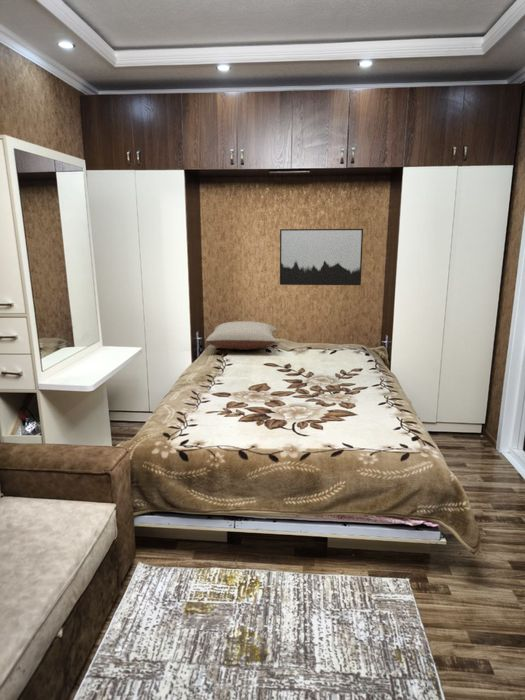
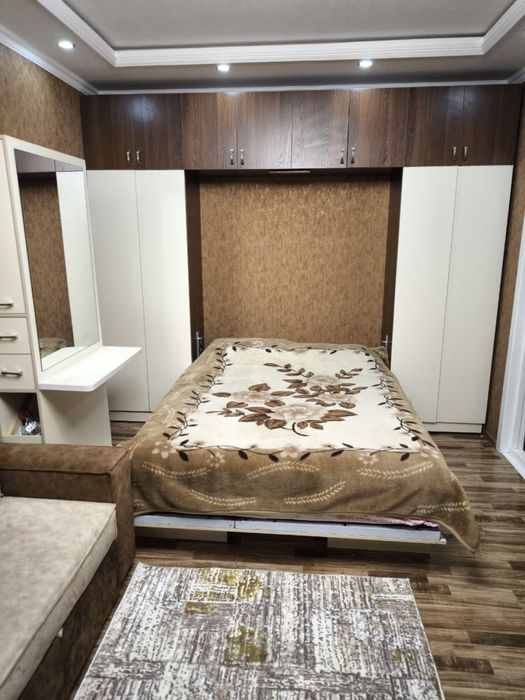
- pillow (243, 335)
- wall art (320, 257)
